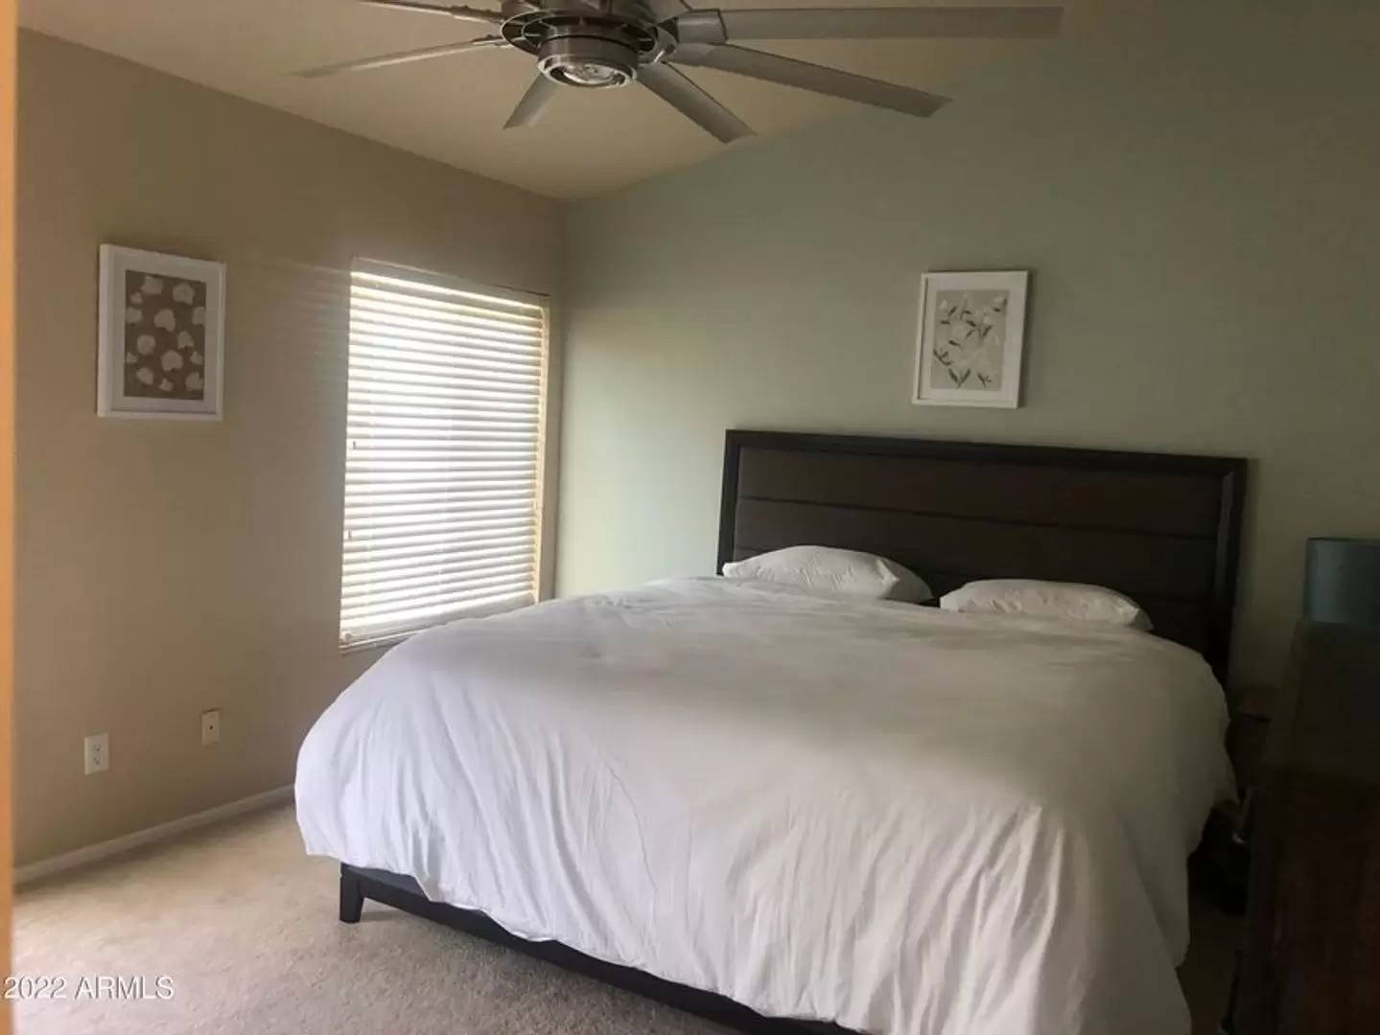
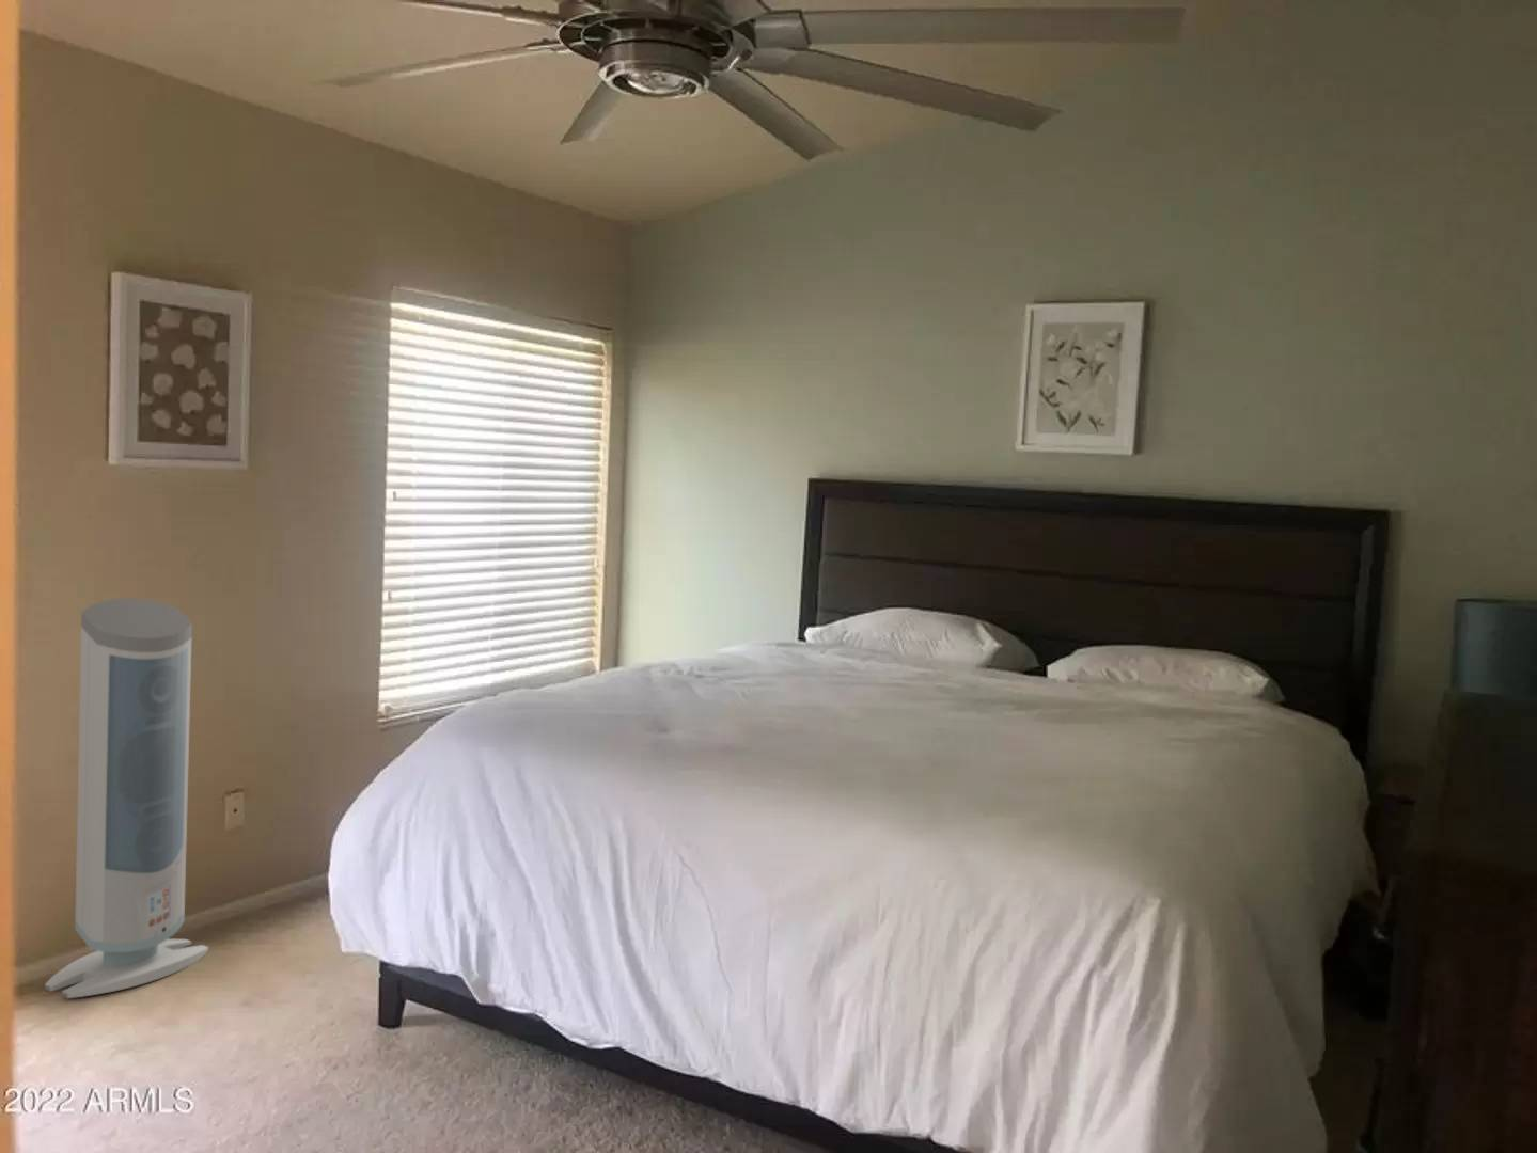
+ air purifier (133, 786)
